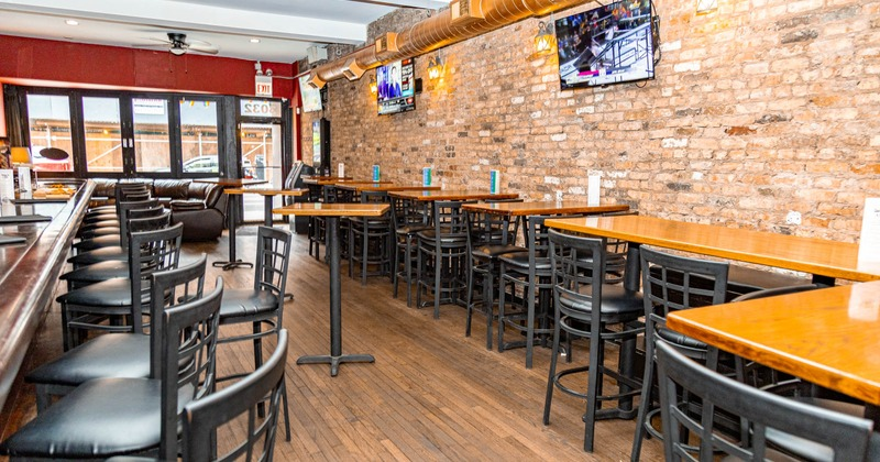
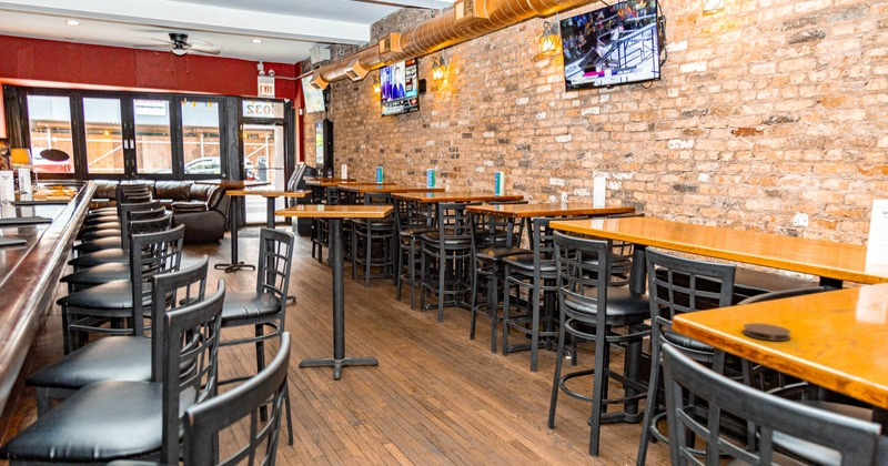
+ coaster (766, 332)
